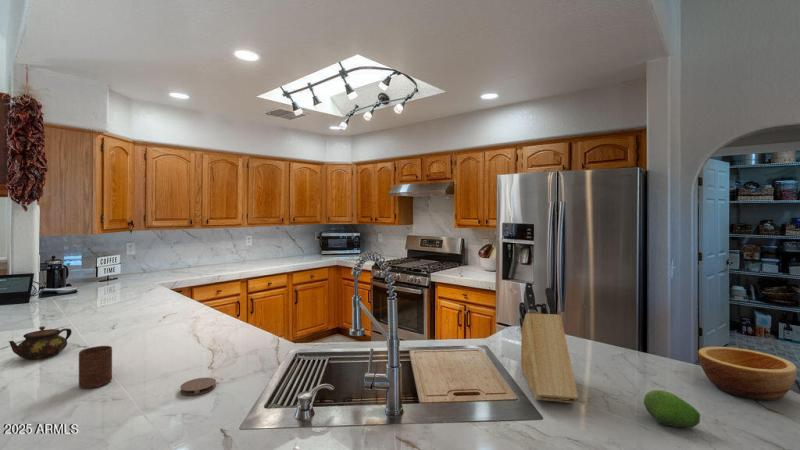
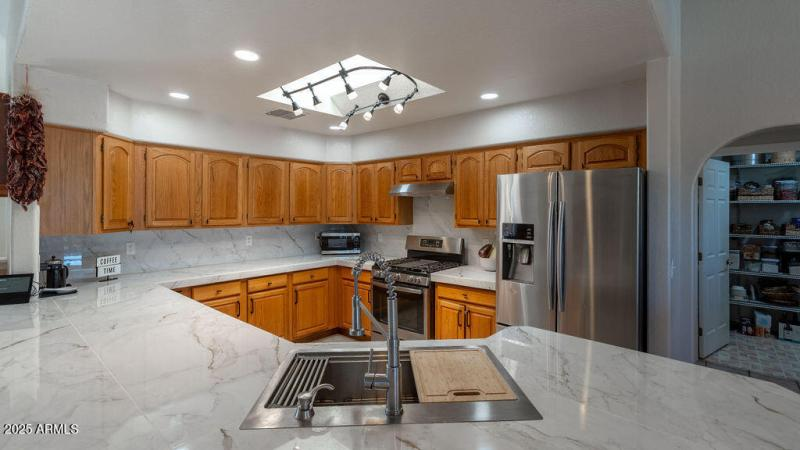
- fruit (670, 408)
- knife block (543, 334)
- bowl (744, 373)
- cup (96, 365)
- coaster (198, 386)
- teapot (41, 341)
